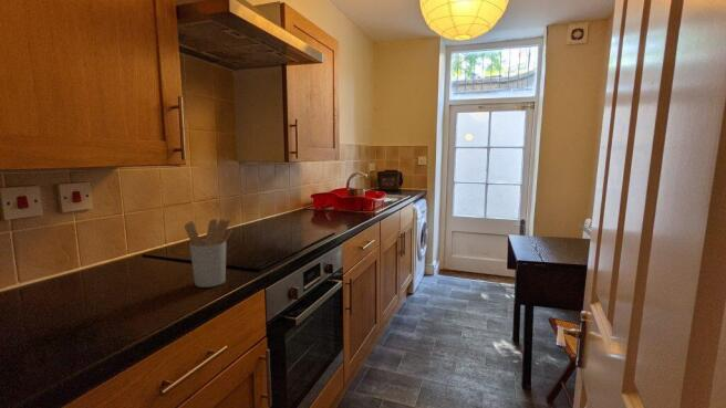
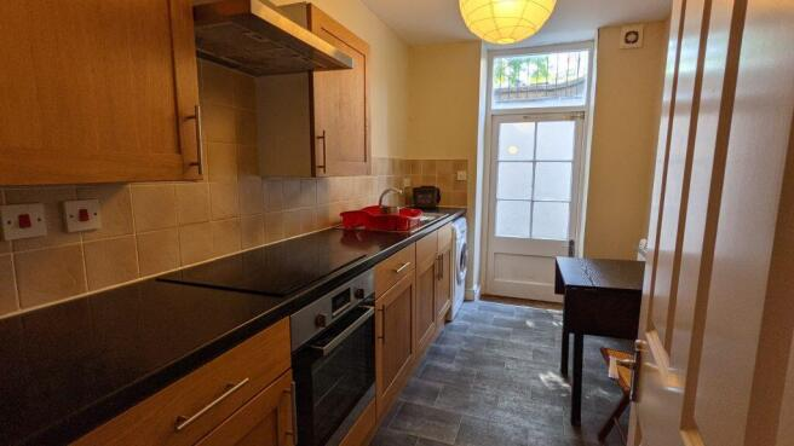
- utensil holder (212, 250)
